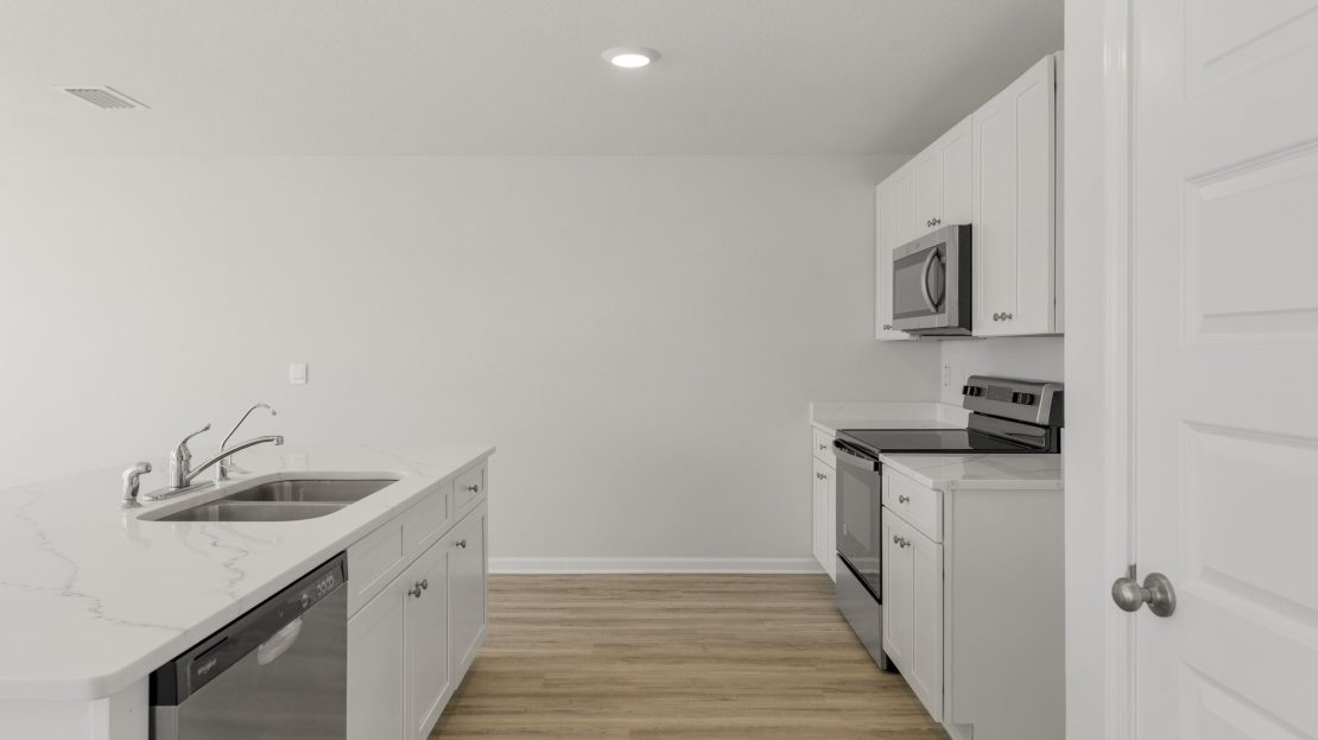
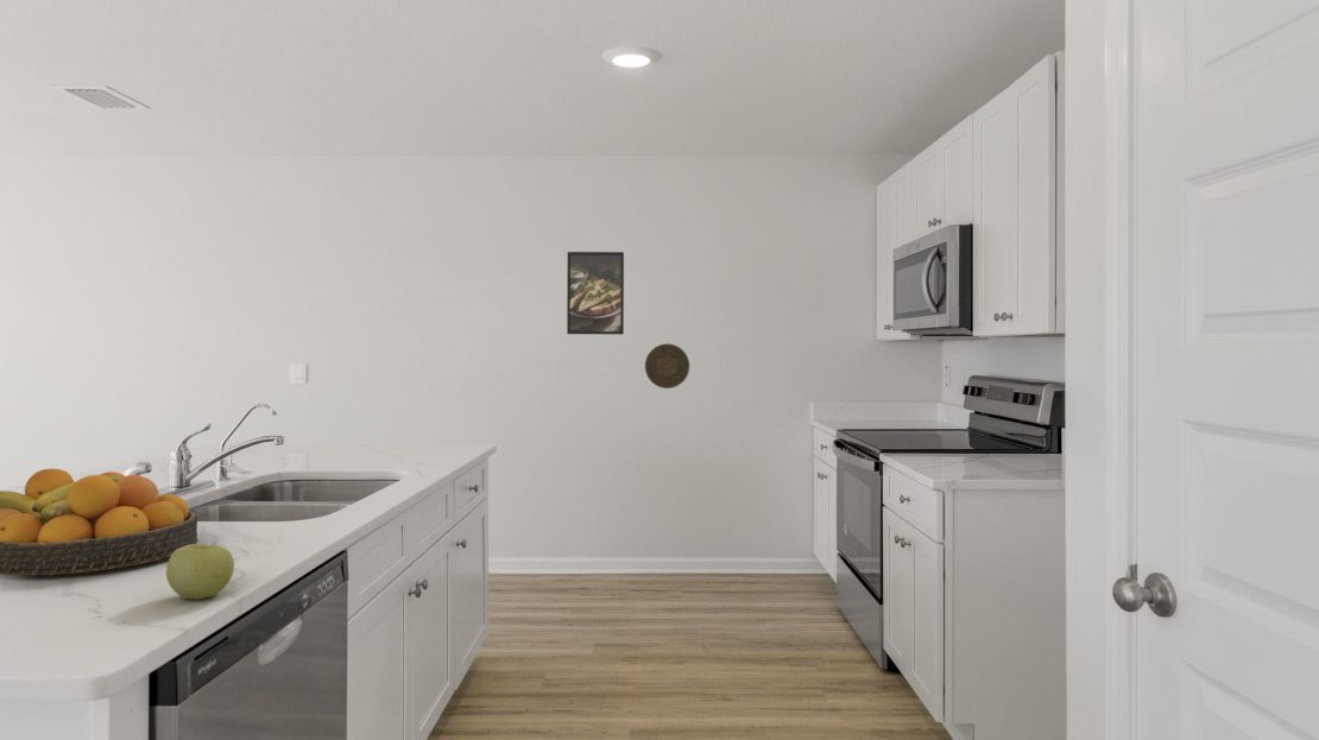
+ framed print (595, 292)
+ apple (200, 570)
+ fruit bowl (89, 511)
+ decorative plate (667, 366)
